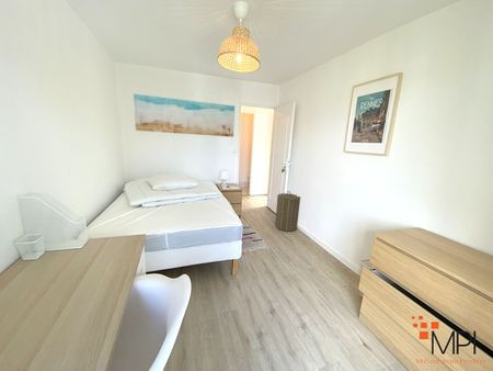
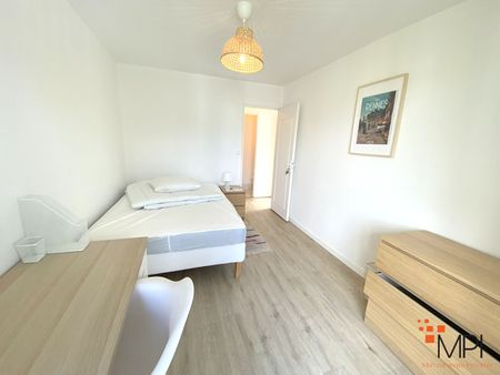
- wall art (187, 117)
- laundry hamper (287, 209)
